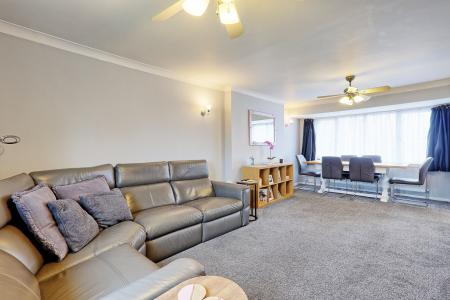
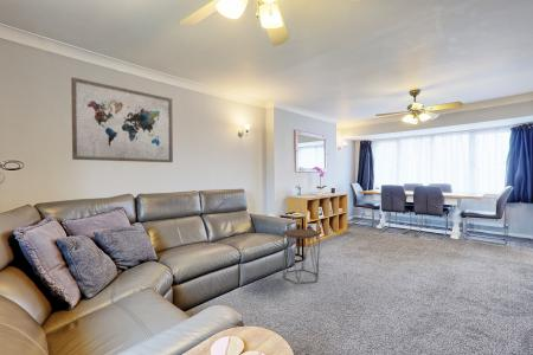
+ wall art (128, 125)
+ side table (300, 256)
